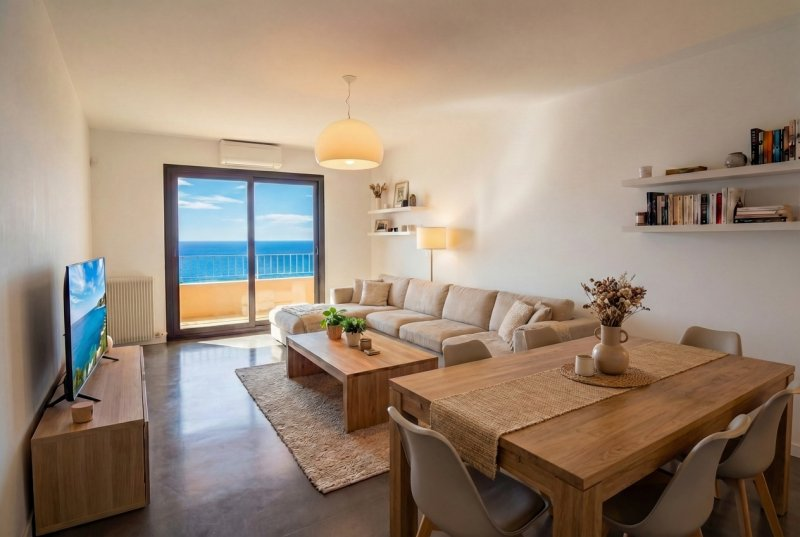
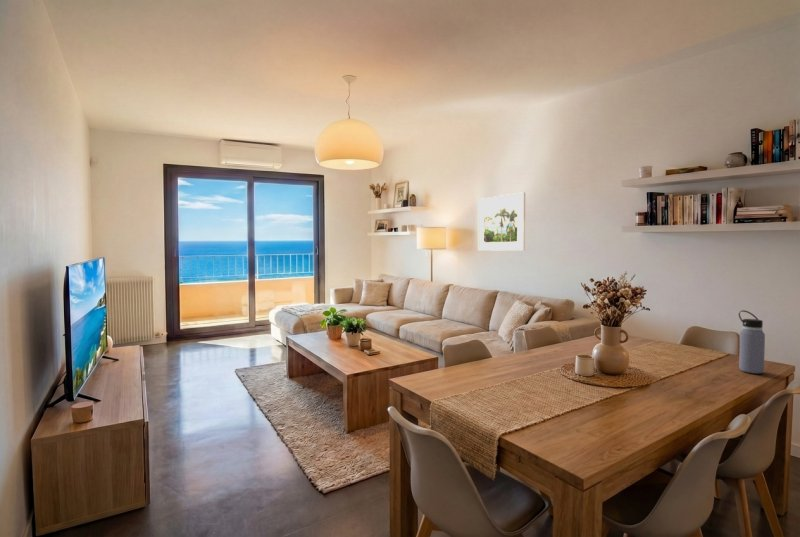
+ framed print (500, 223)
+ water bottle (751, 341)
